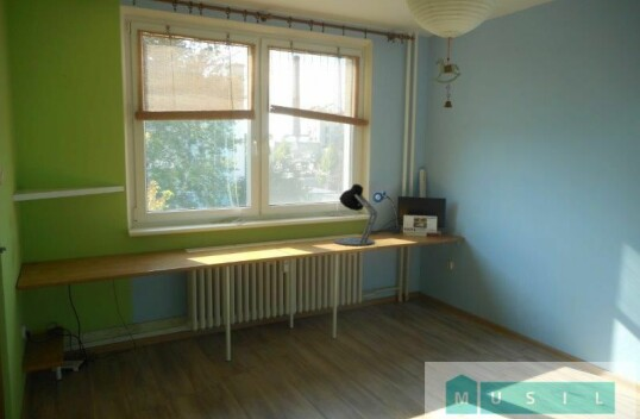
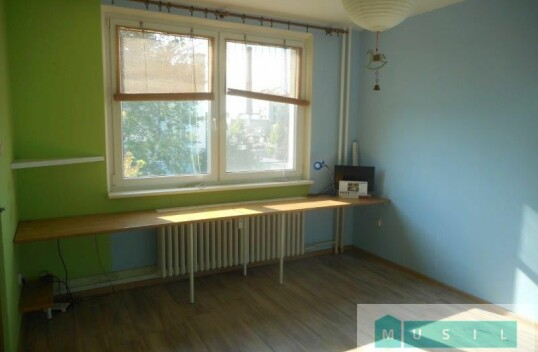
- desk lamp (357, 210)
